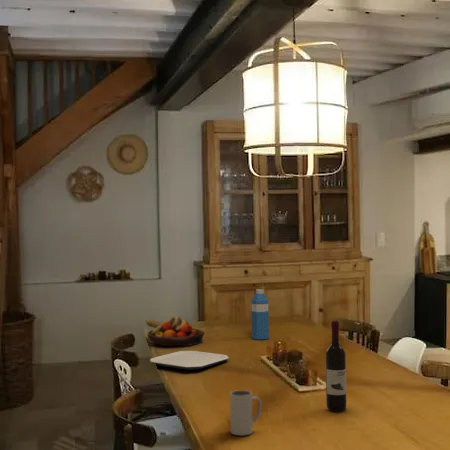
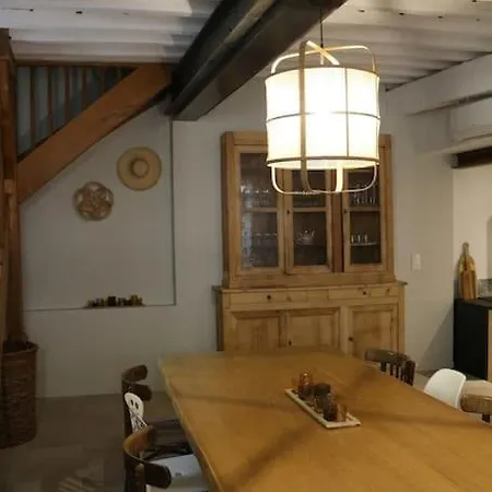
- water bottle (260, 313)
- mug (246, 411)
- wine bottle (335, 365)
- plate (189, 360)
- fruit bowl (175, 330)
